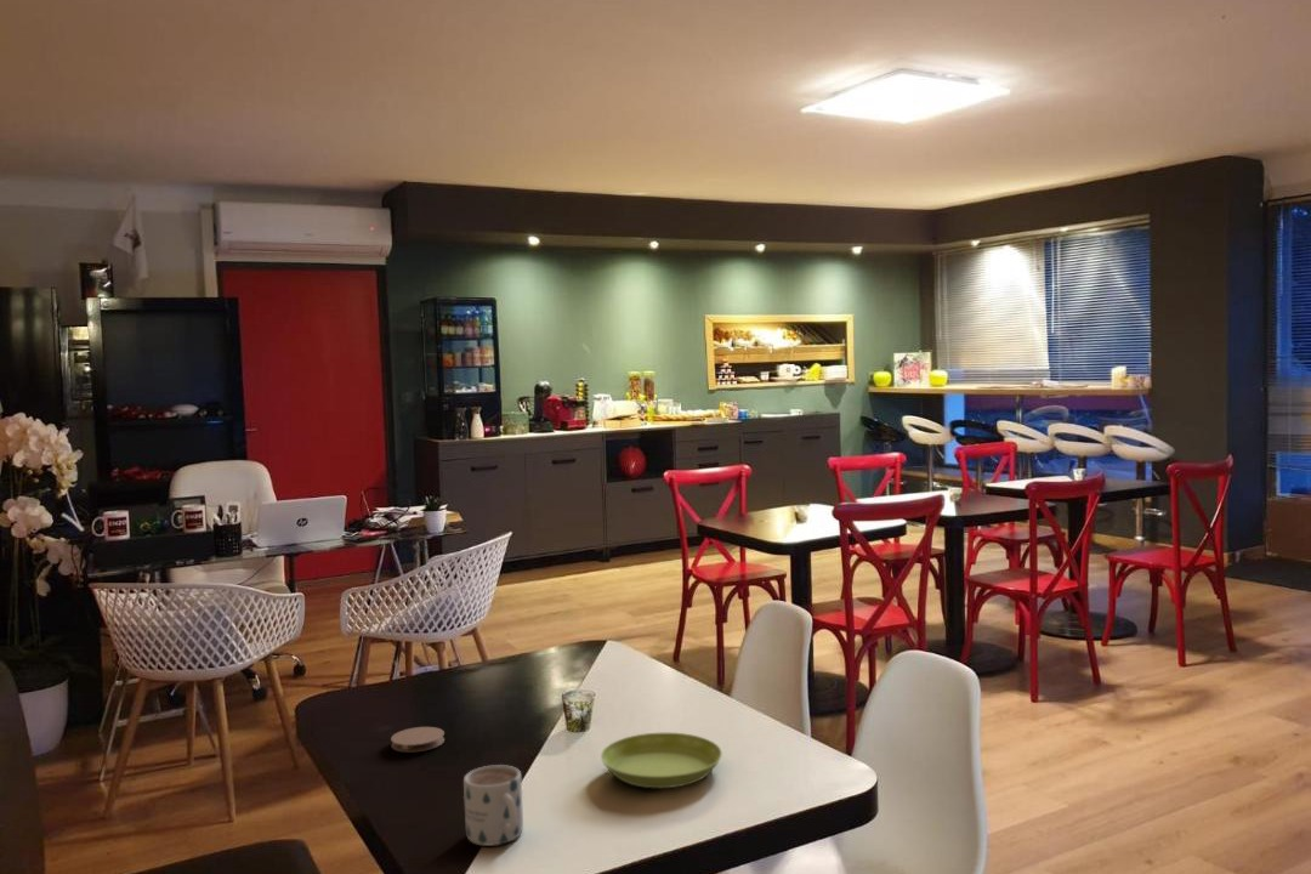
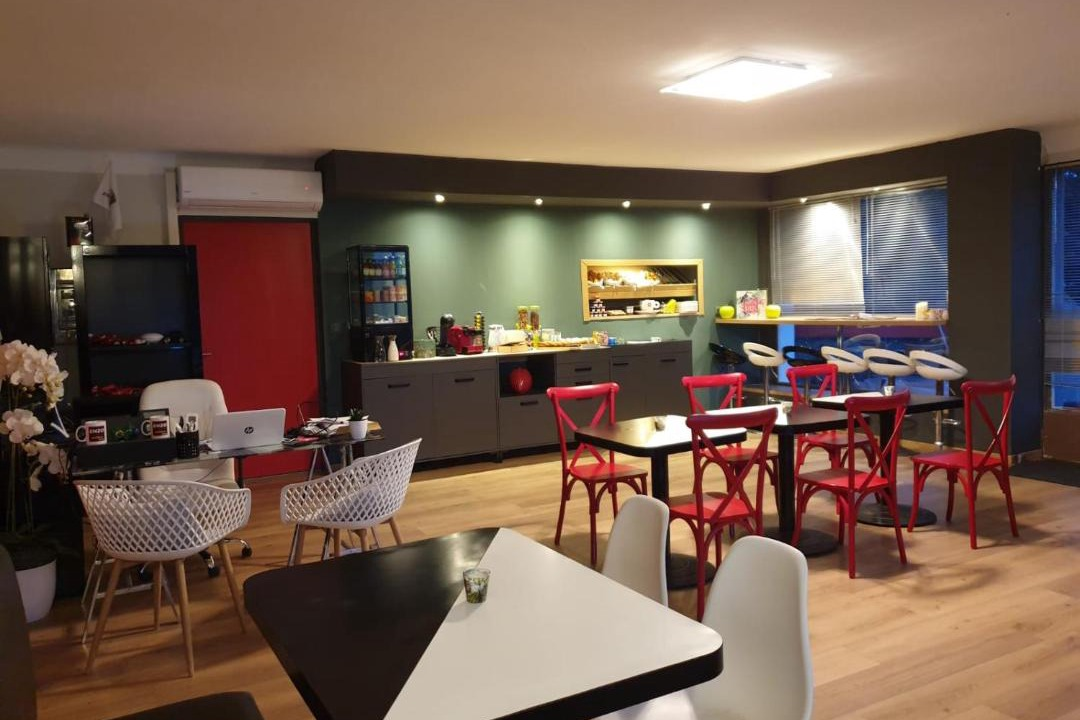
- mug (498, 808)
- saucer (662, 761)
- coaster (418, 738)
